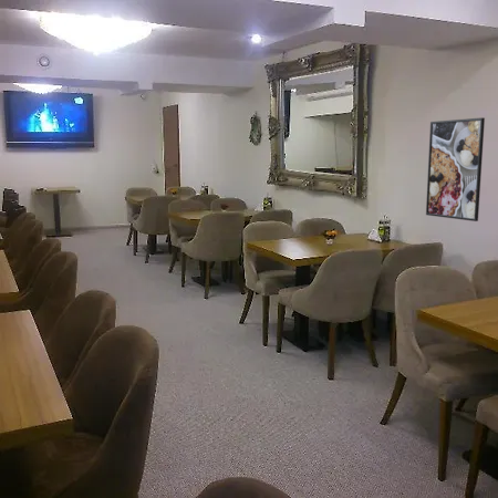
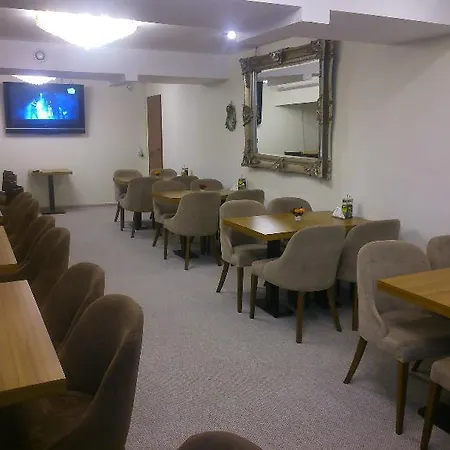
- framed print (453, 169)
